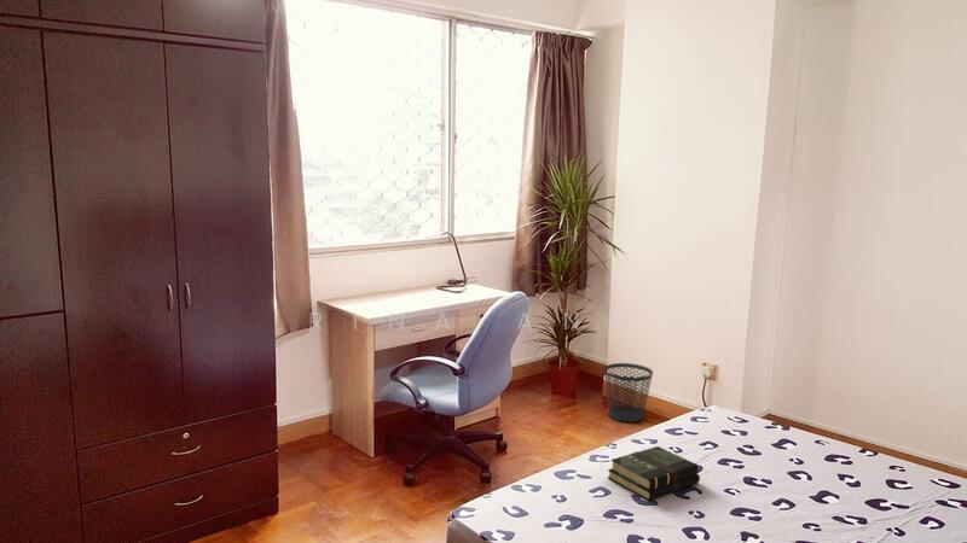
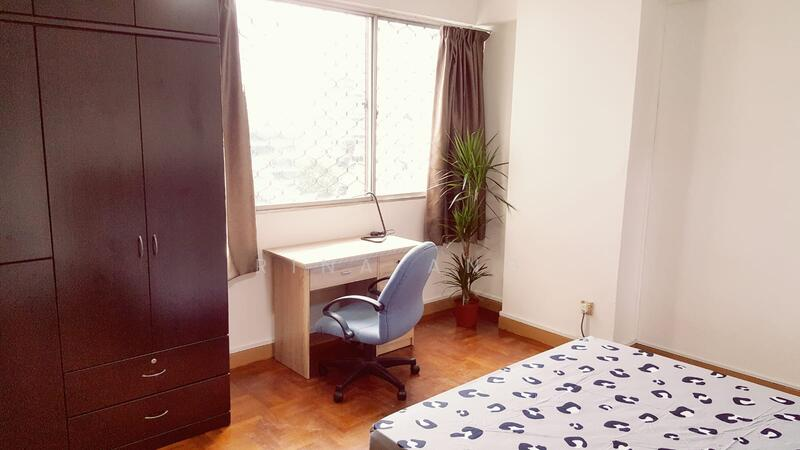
- wastebasket (626, 393)
- book (653, 471)
